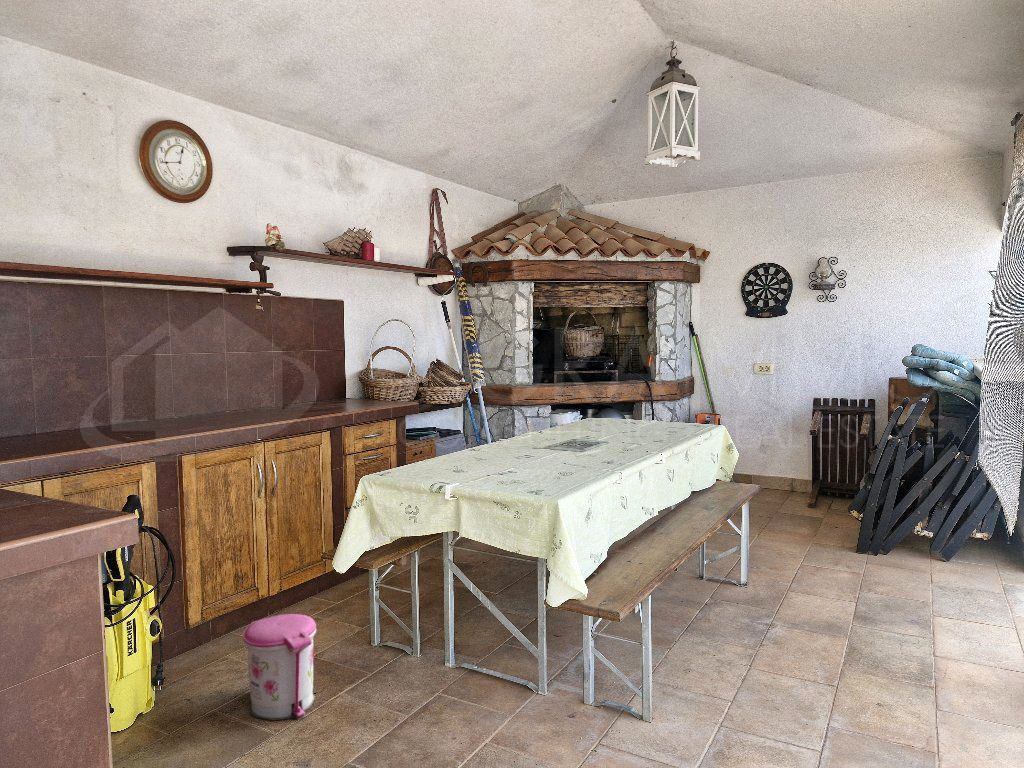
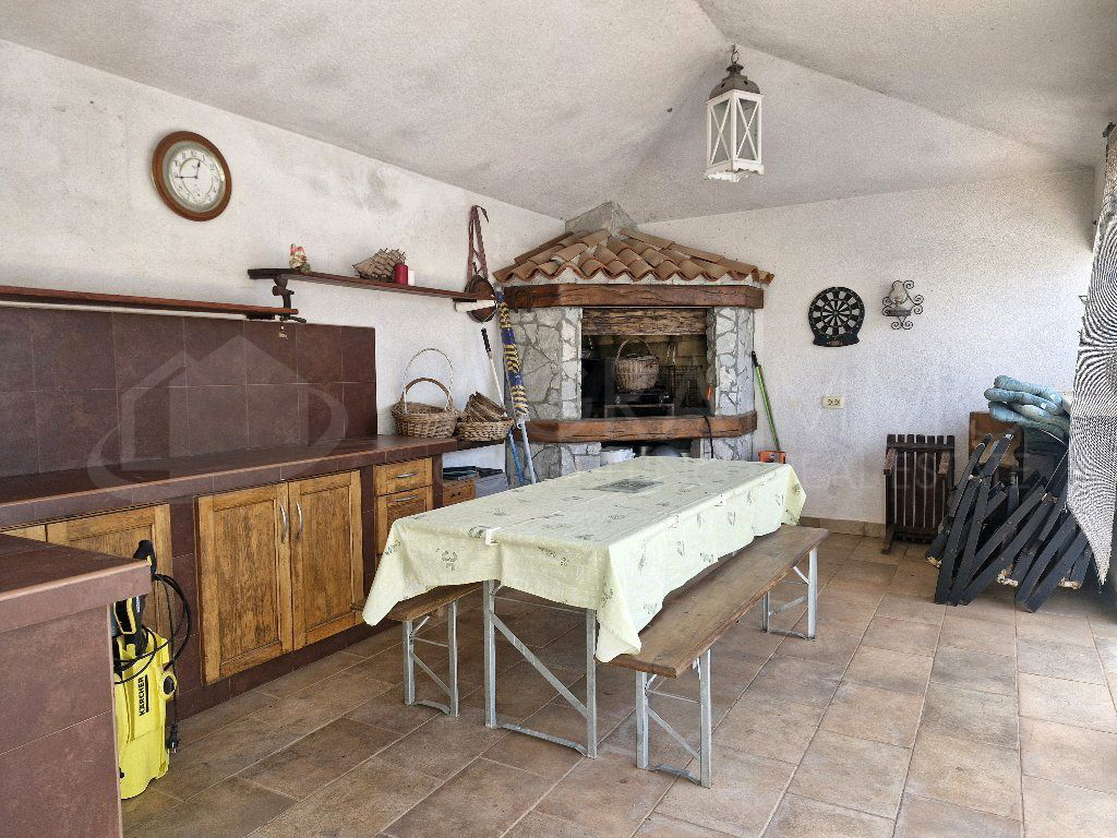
- trash can (281, 663)
